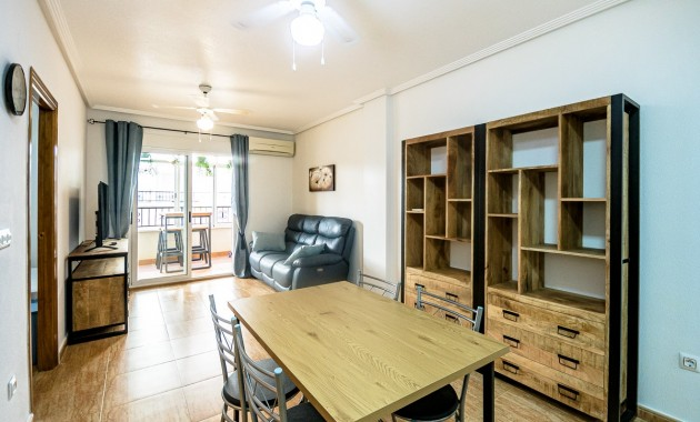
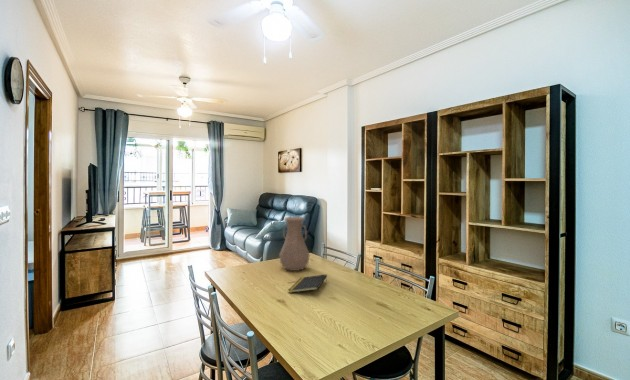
+ vase (294, 243)
+ notepad (308, 283)
